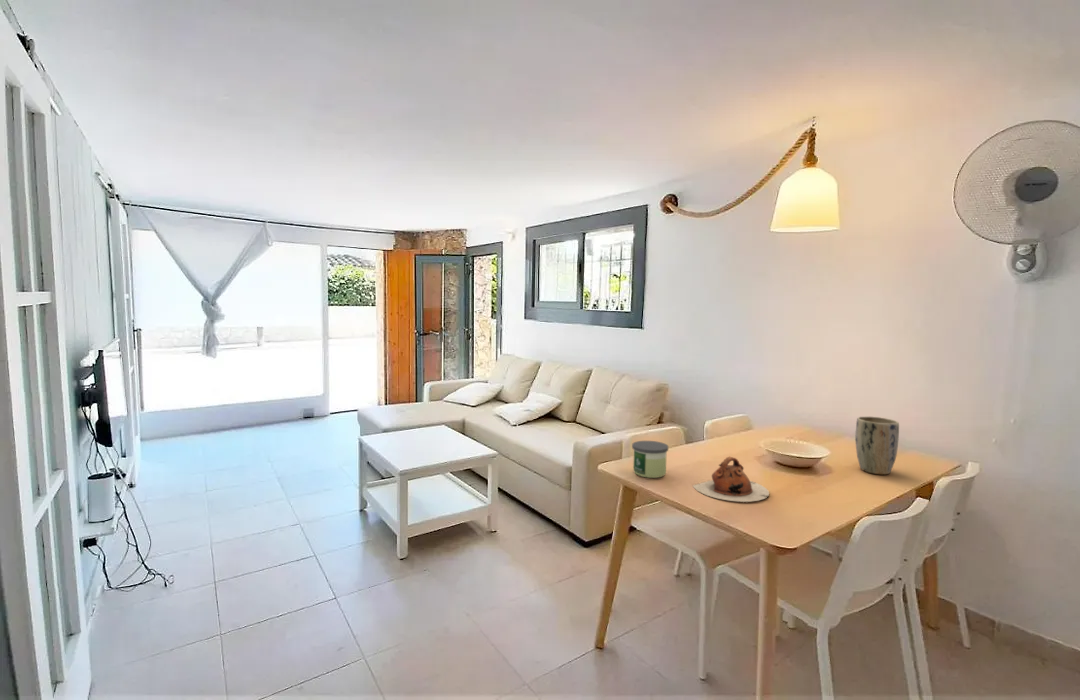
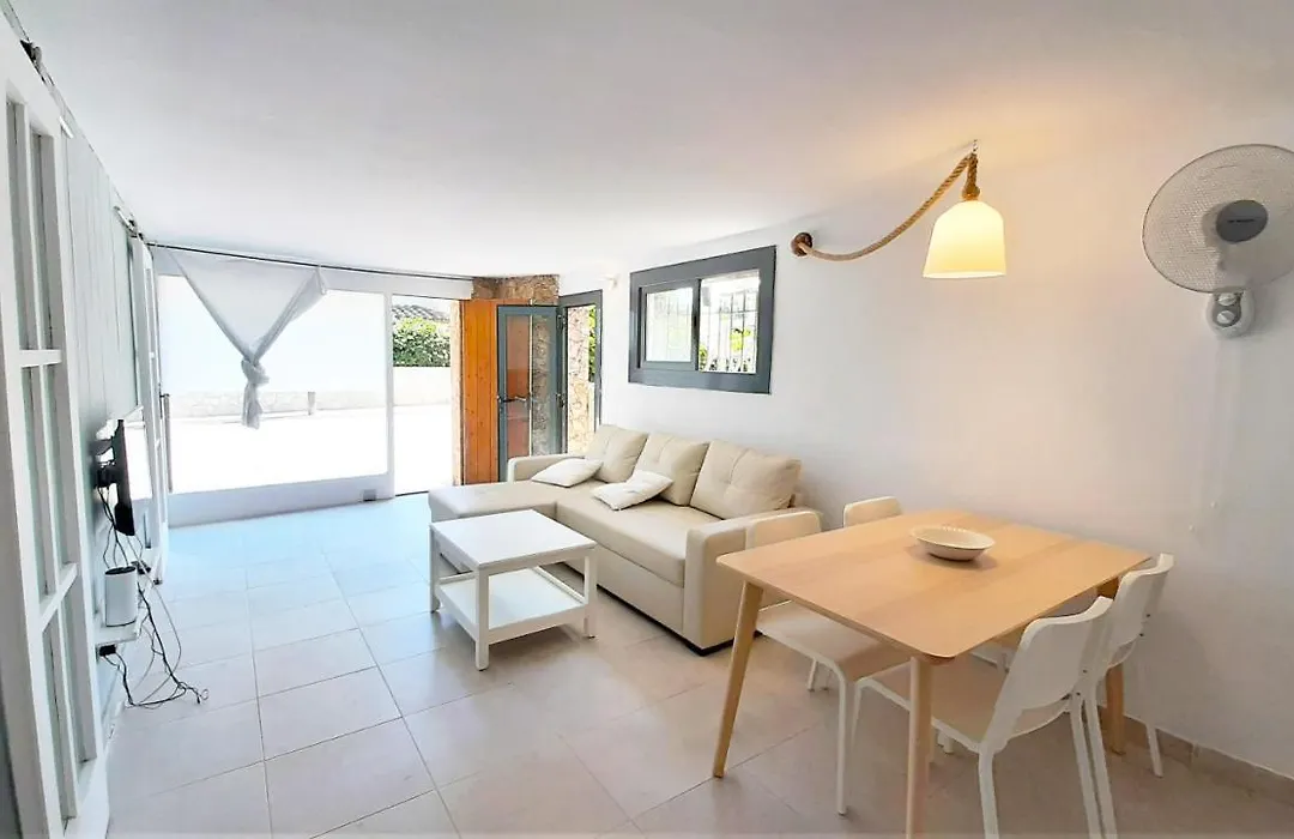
- plant pot (876, 445)
- candle (649, 459)
- teapot (730, 472)
